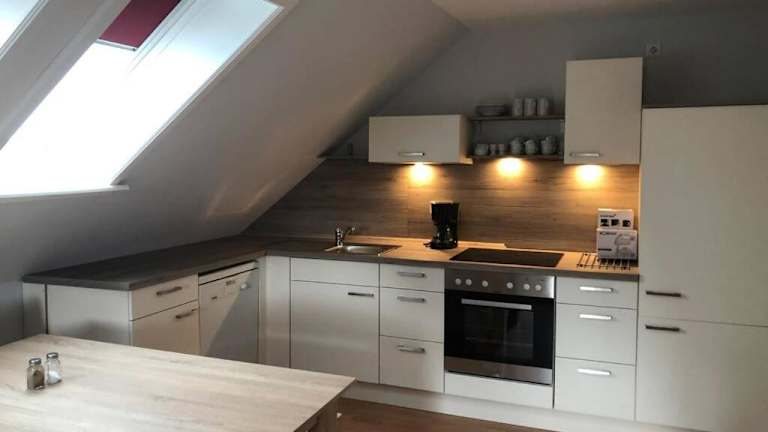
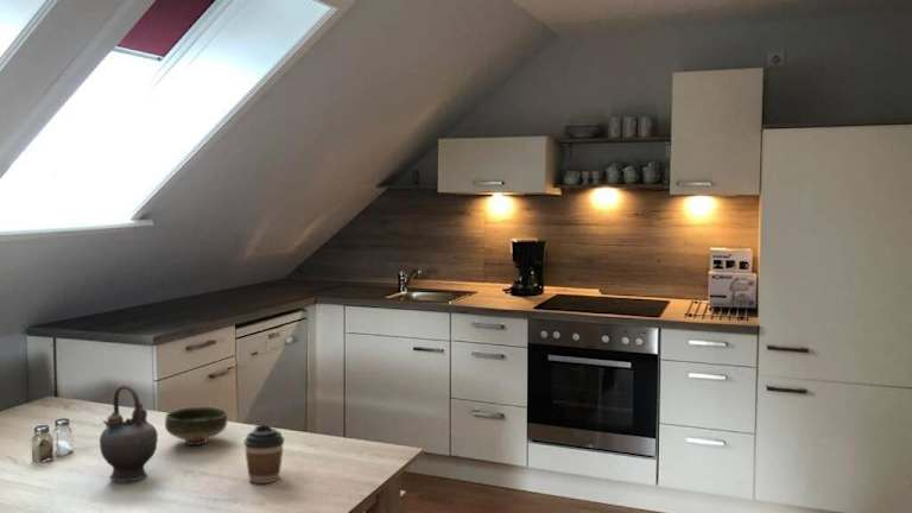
+ bowl (196, 428)
+ coffee cup (264, 452)
+ teapot (125, 430)
